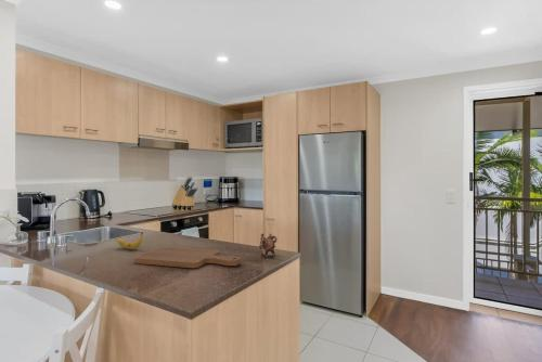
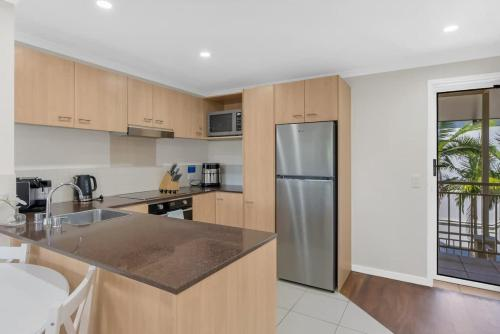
- cutting board (184, 256)
- teapot (268, 245)
- banana (127, 242)
